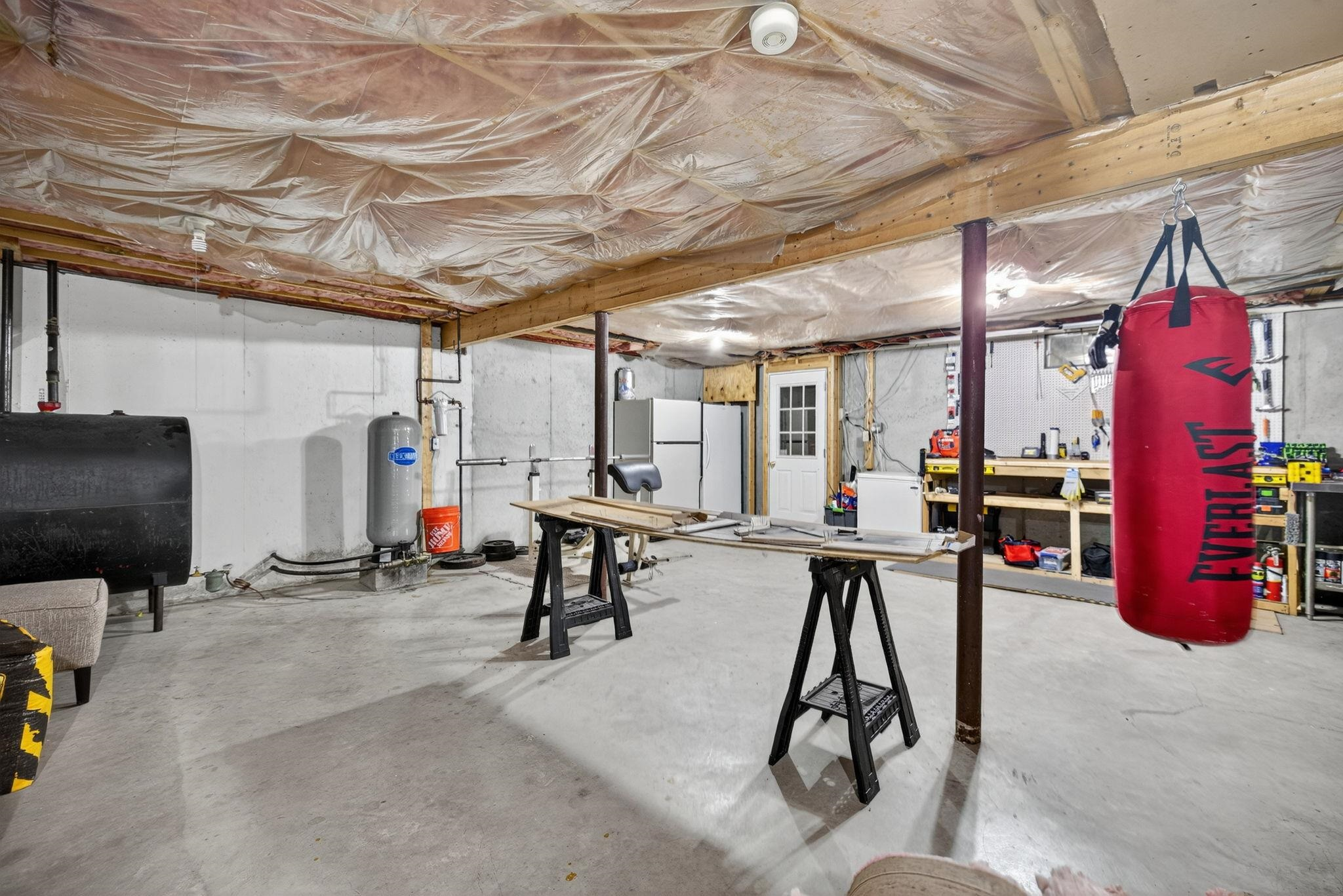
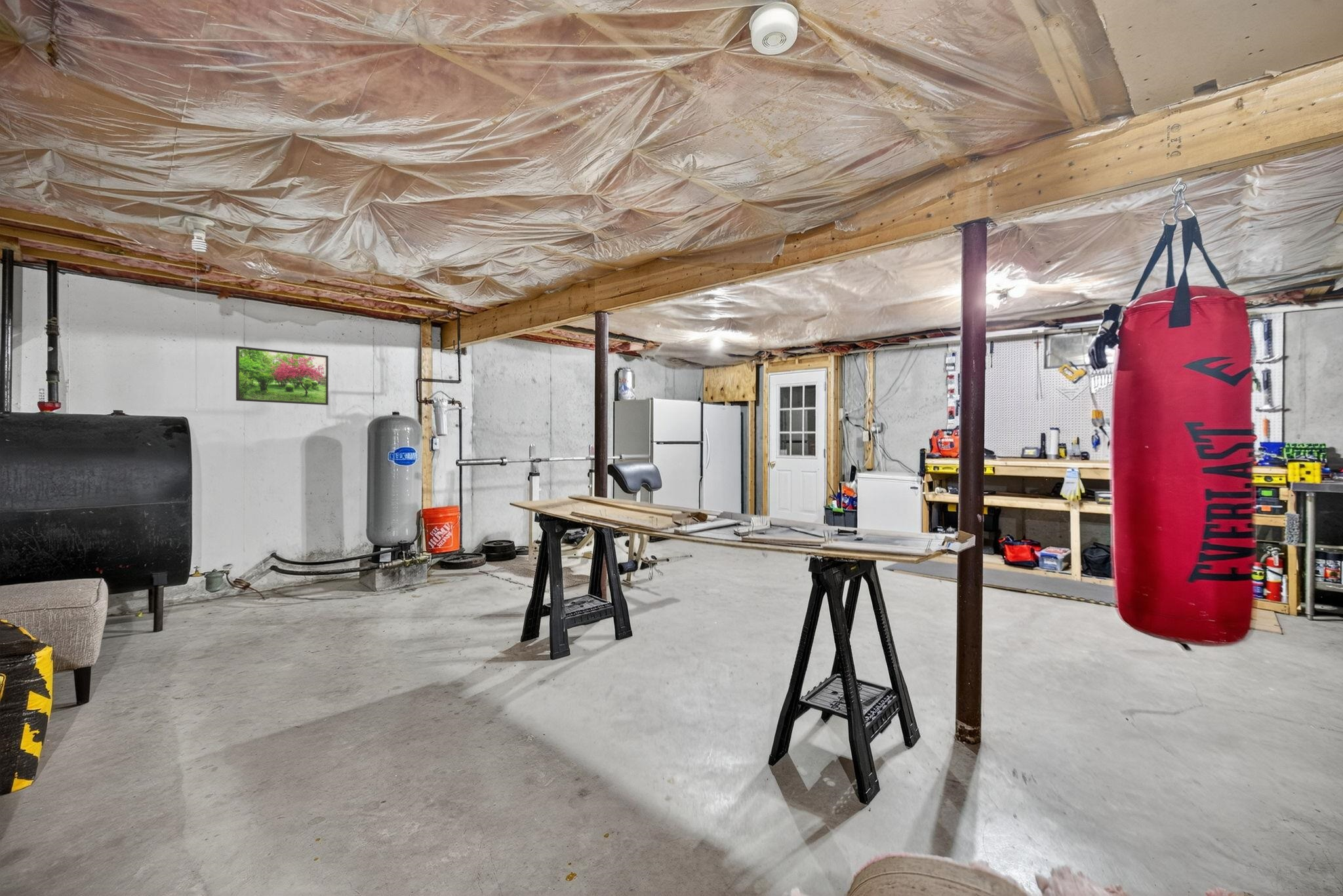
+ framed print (284, 377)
